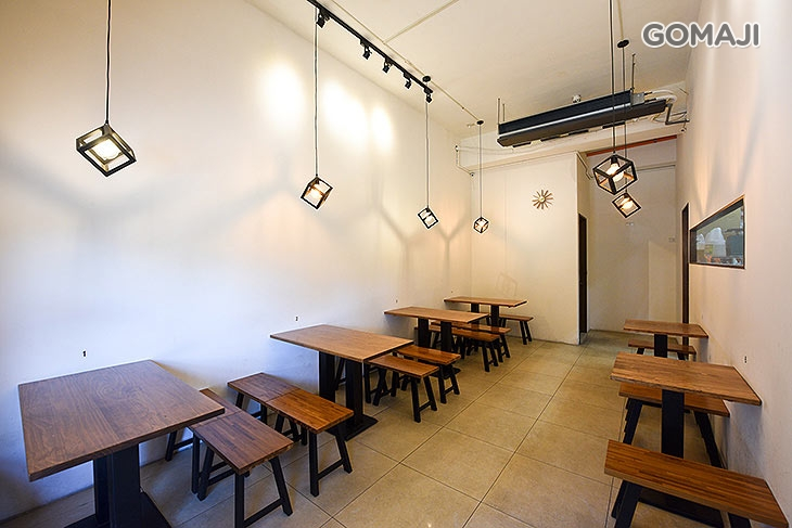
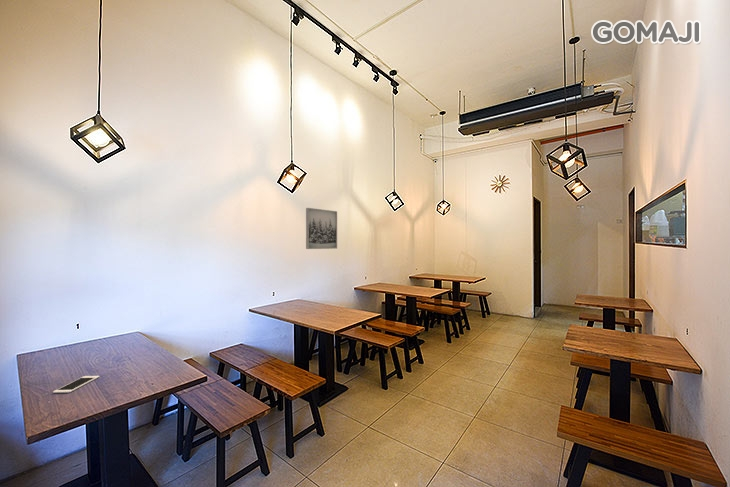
+ cell phone (77, 383)
+ wall art (322, 229)
